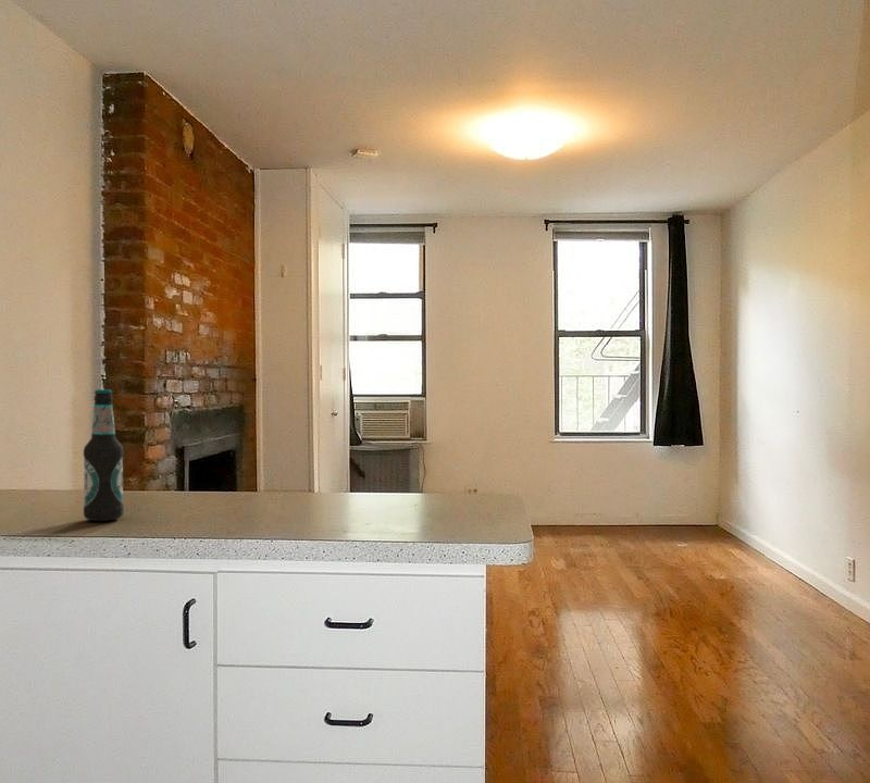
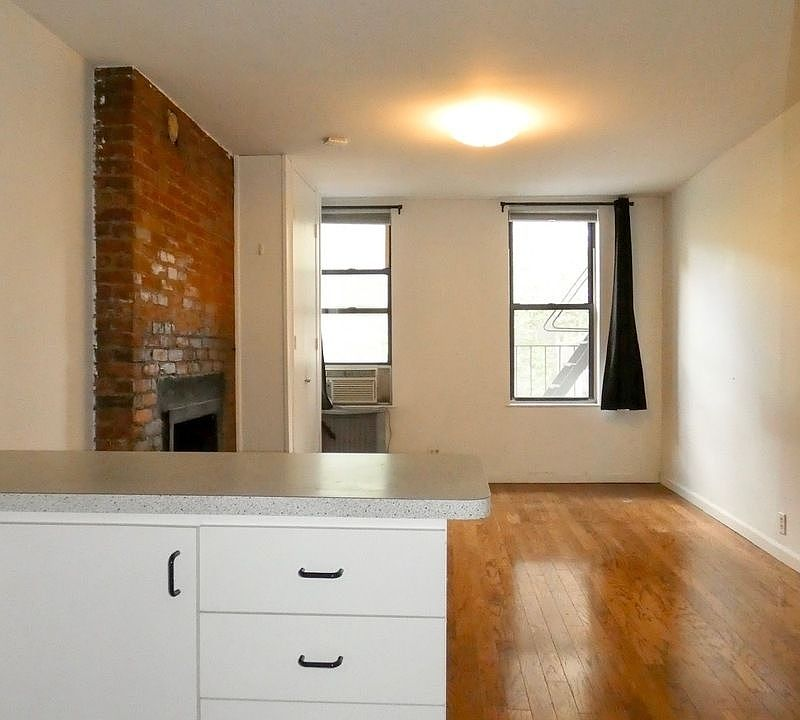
- bottle (103, 453)
